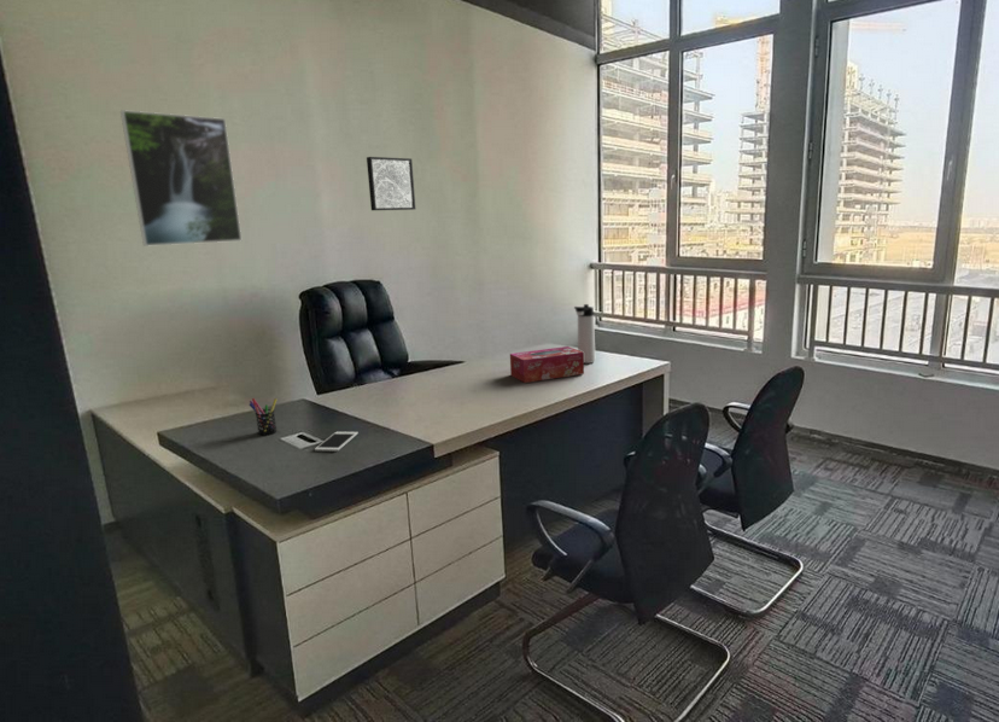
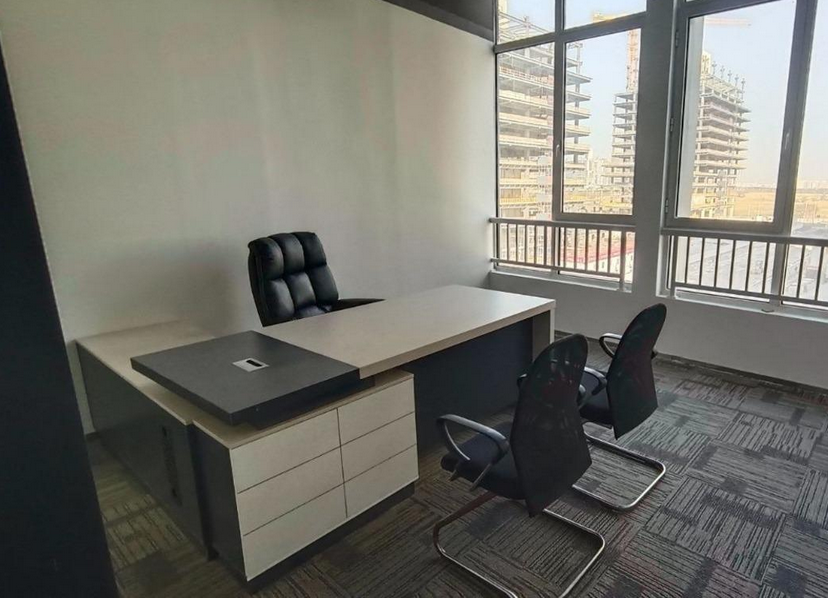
- wall art (391, 184)
- pen holder (264, 414)
- thermos bottle (584, 333)
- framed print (185, 180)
- tissue box (547, 363)
- cell phone (337, 441)
